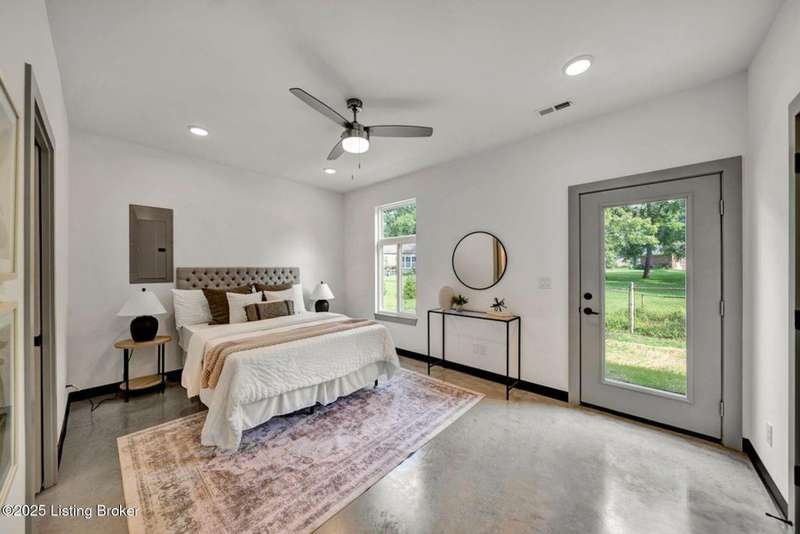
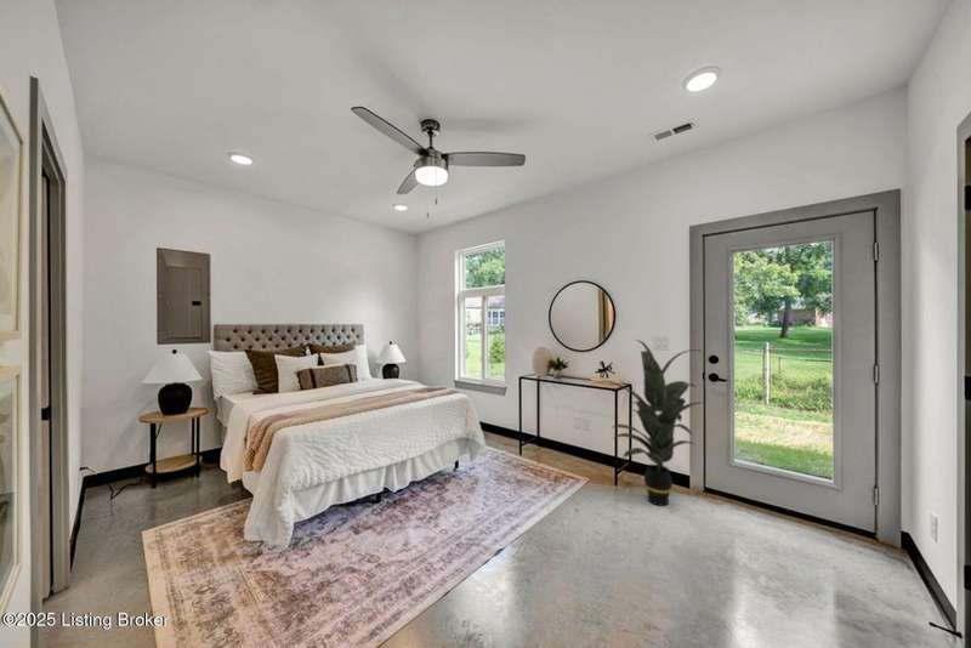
+ indoor plant (653, 419)
